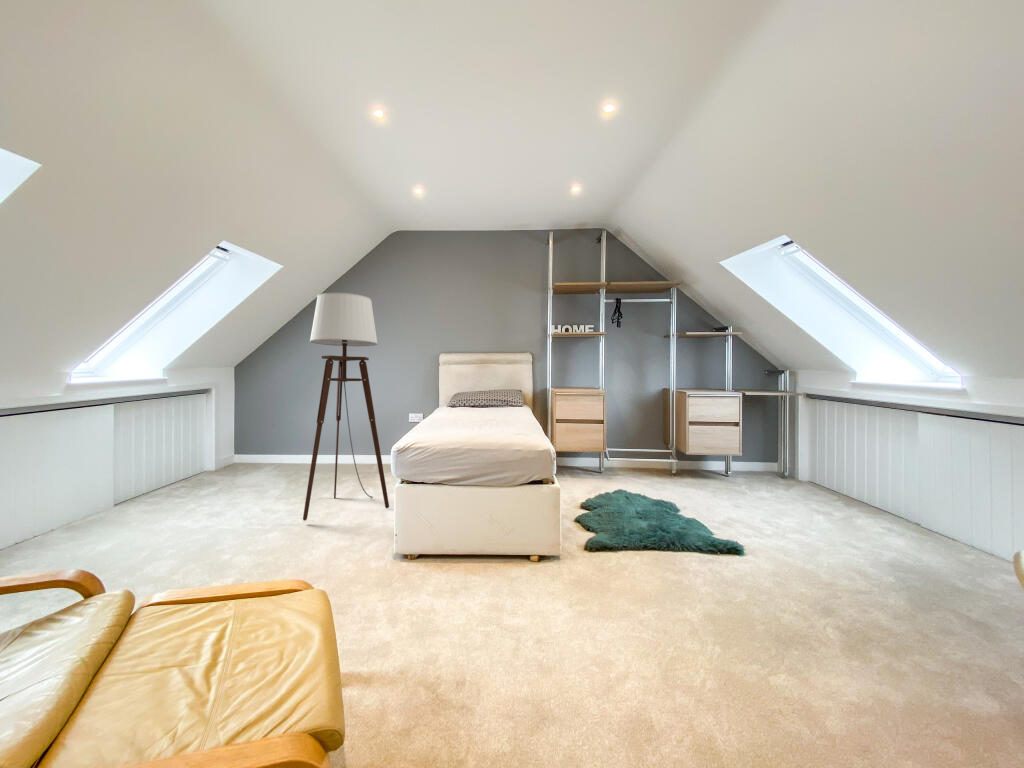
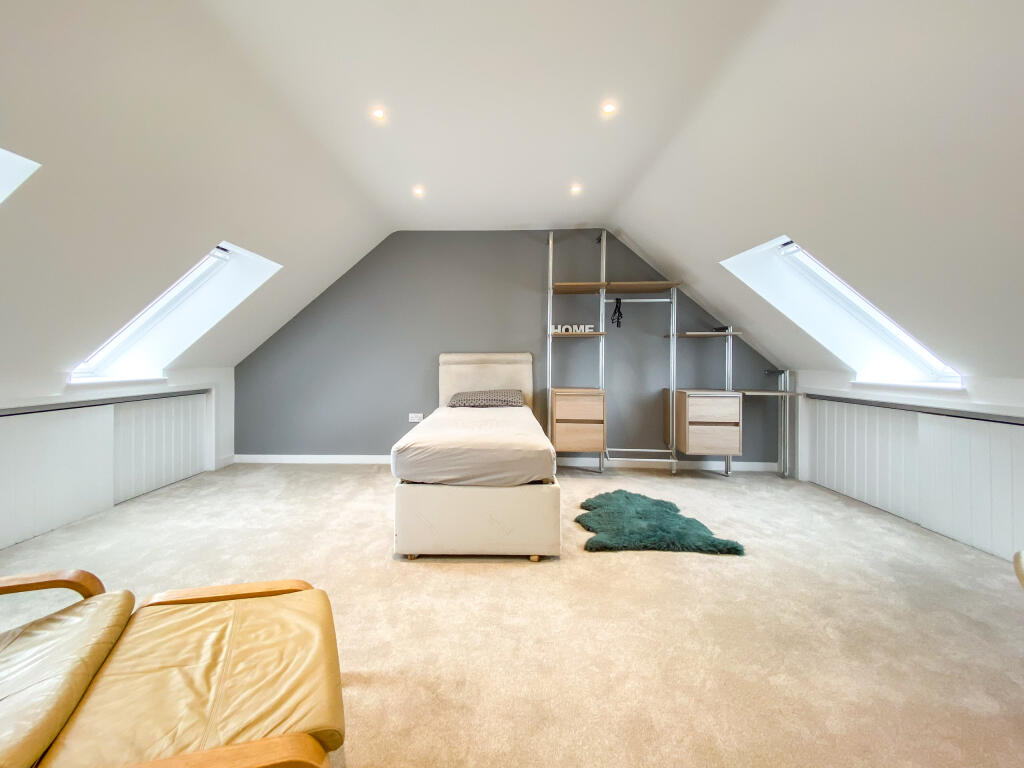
- floor lamp (346, 402)
